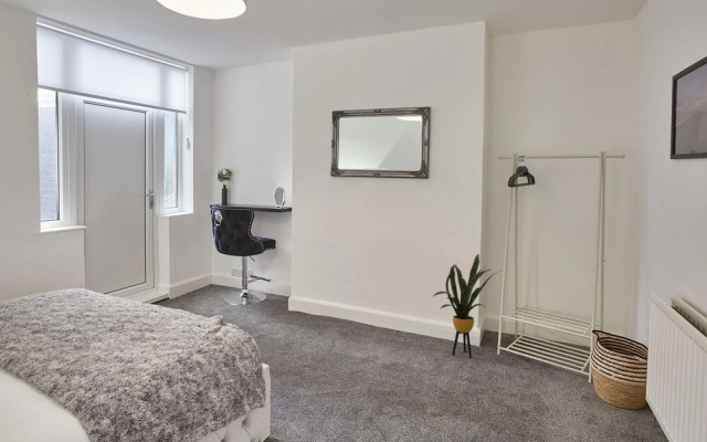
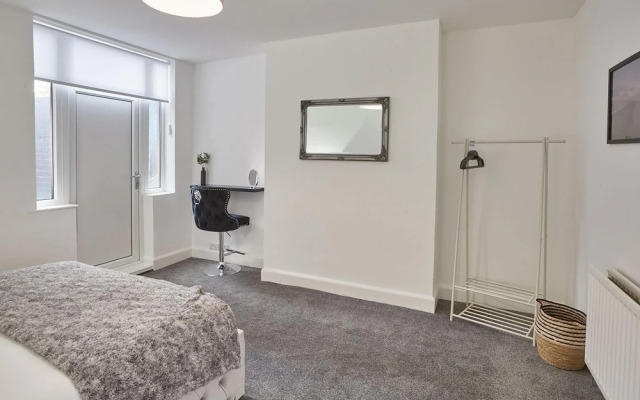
- house plant (468, 305)
